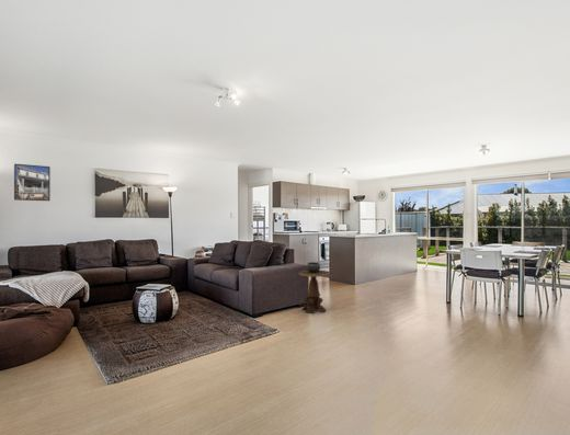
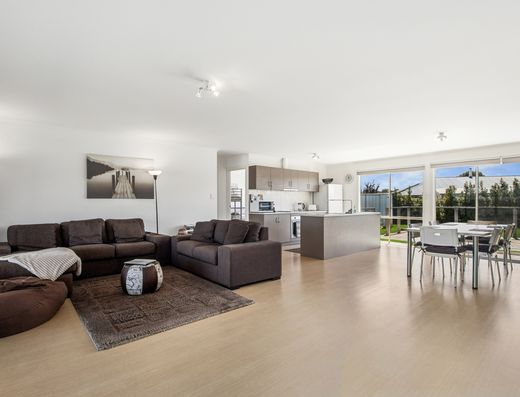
- side table (314, 286)
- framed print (32, 182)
